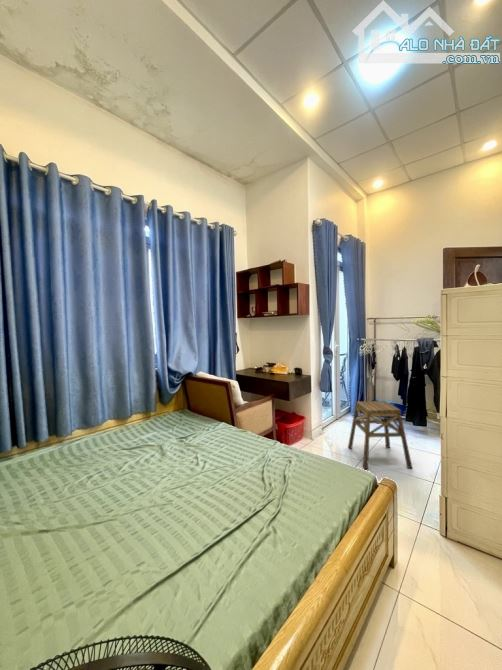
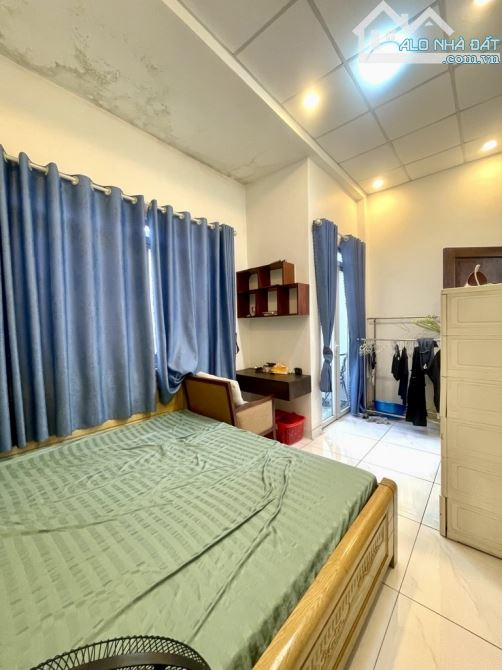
- stool (376, 430)
